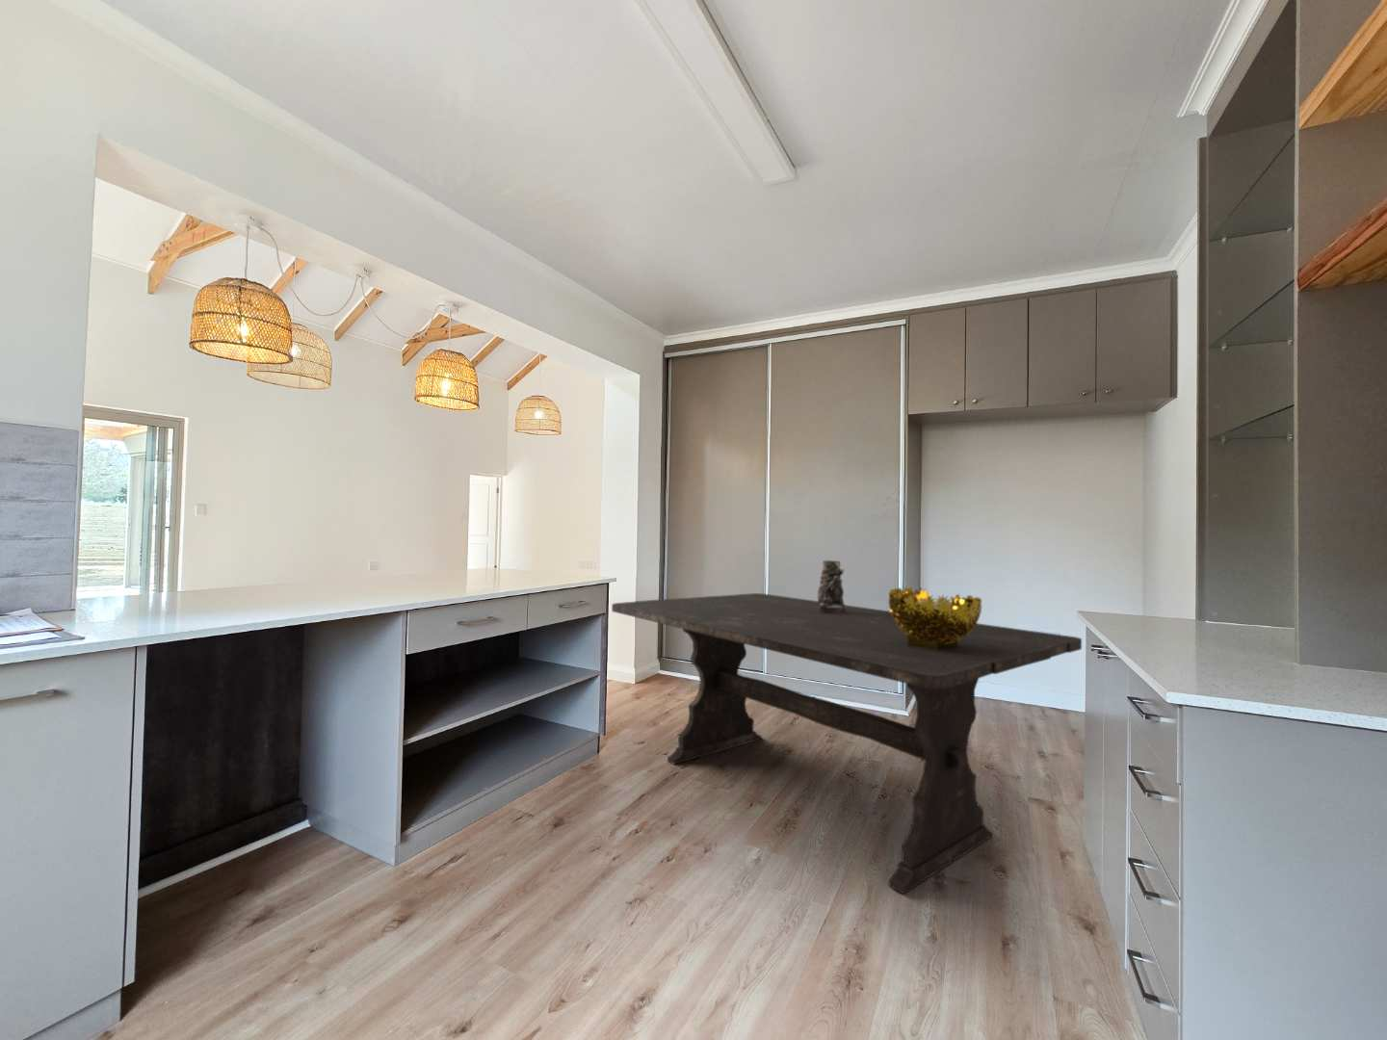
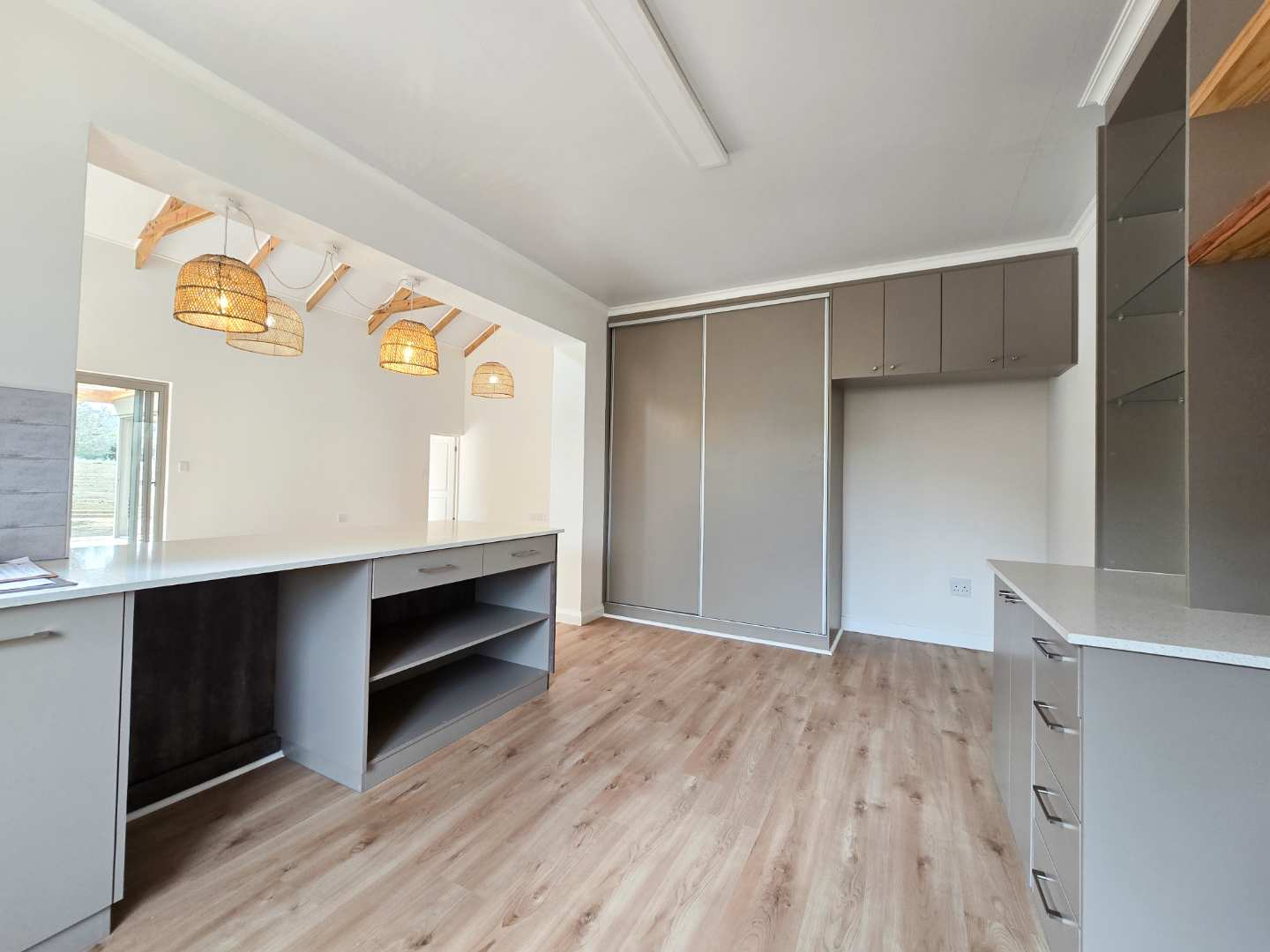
- decorative bowl (934, 617)
- dining table (810, 705)
- vase (830, 586)
